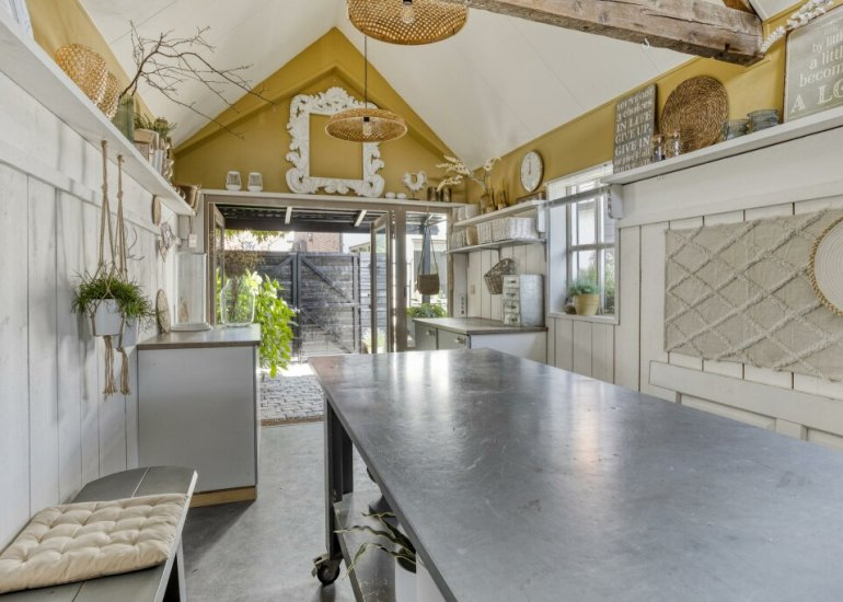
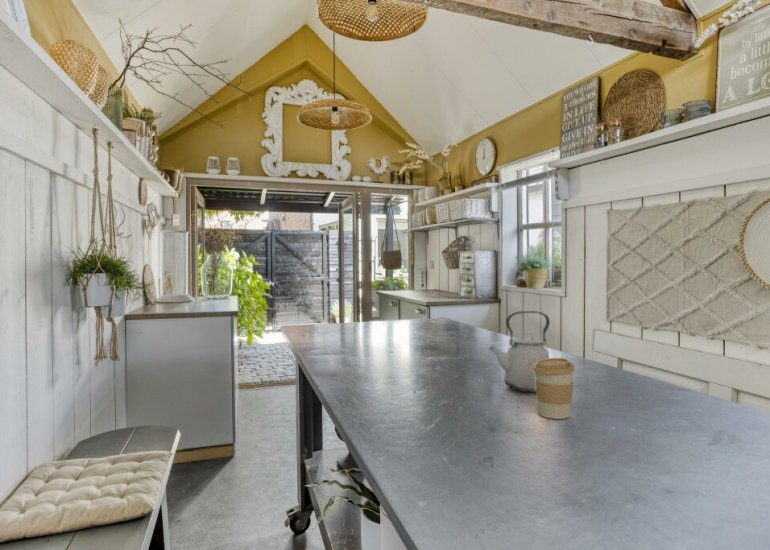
+ kettle (519, 350)
+ coffee cup (553, 386)
